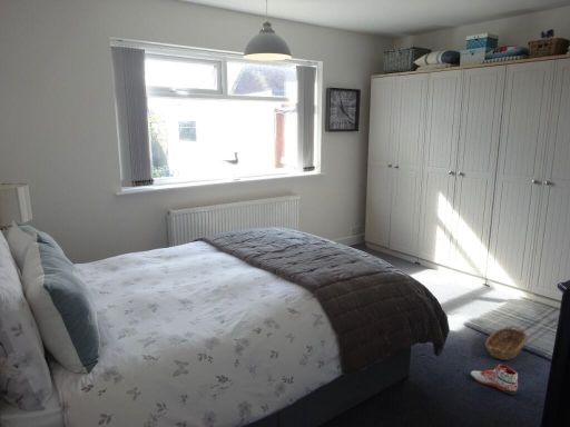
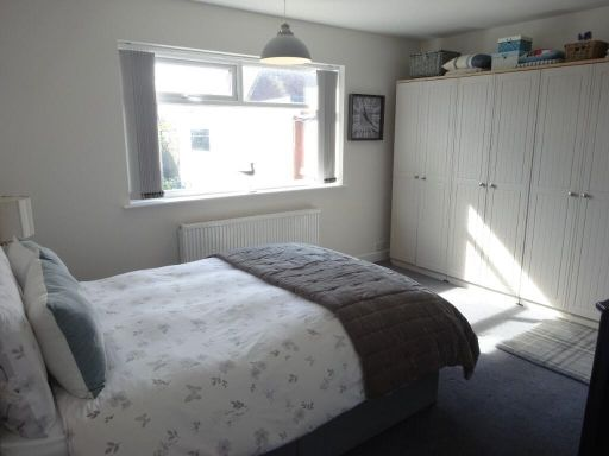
- basket (505, 340)
- sneaker (493, 374)
